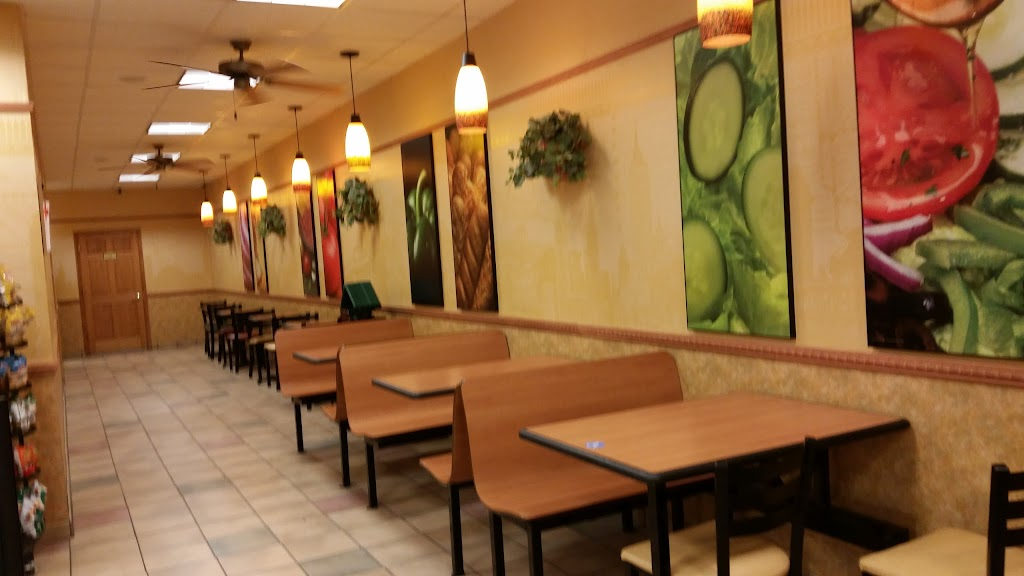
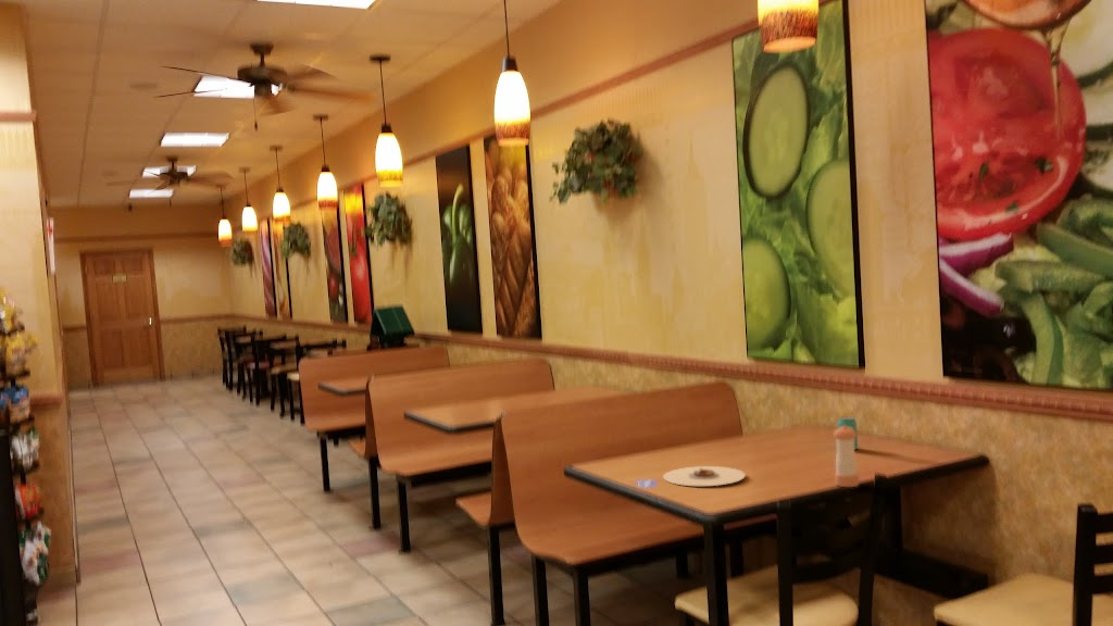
+ plate (703, 473)
+ beverage can (847, 427)
+ pepper shaker (846, 454)
